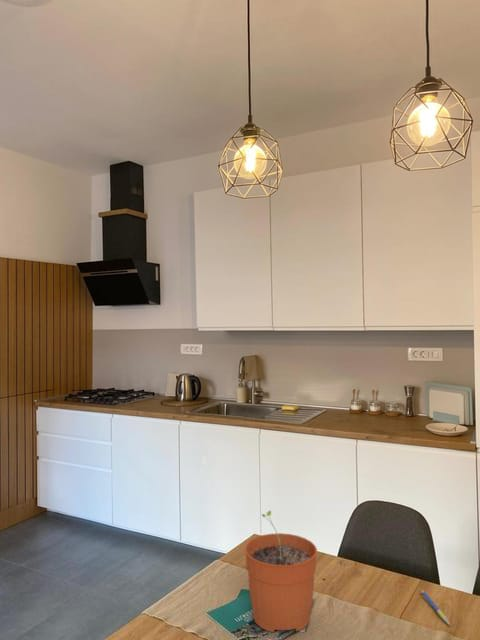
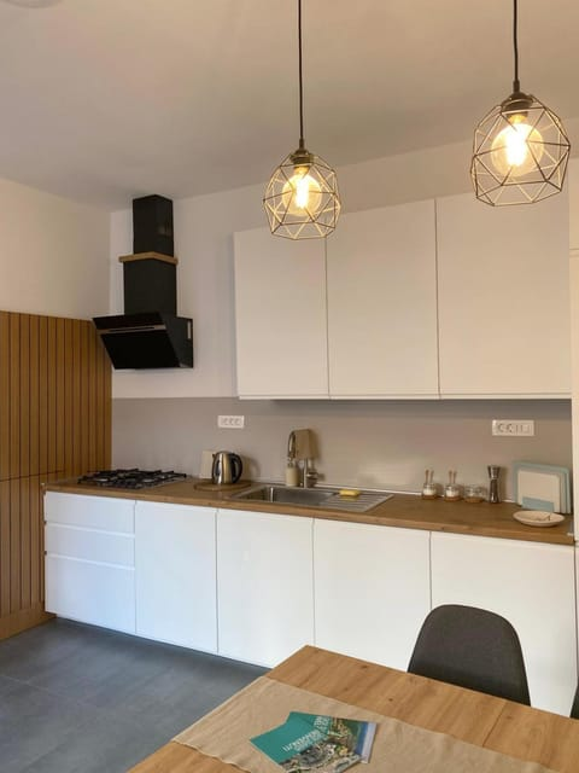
- plant pot (280, 565)
- pen (435, 607)
